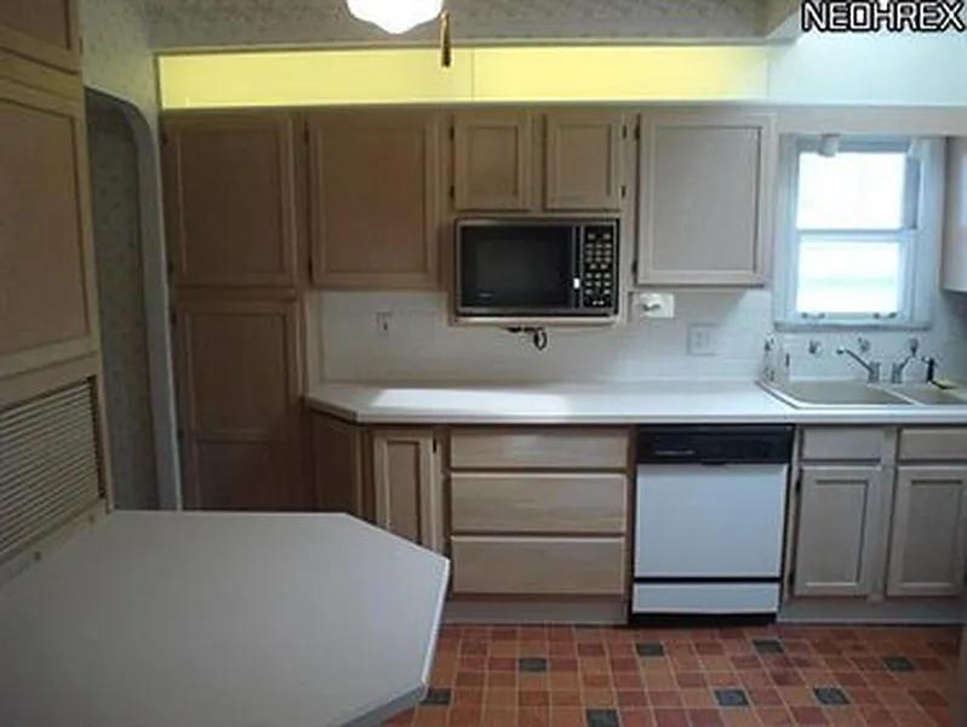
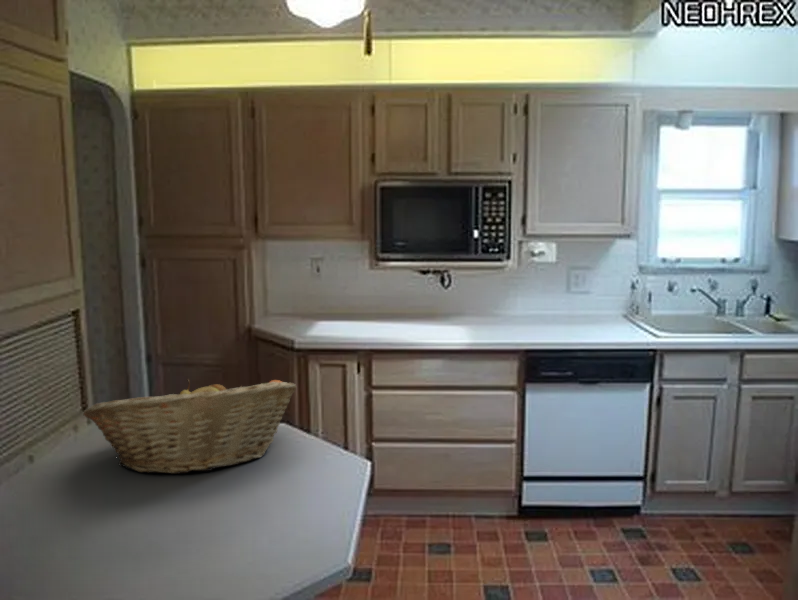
+ fruit basket (195, 415)
